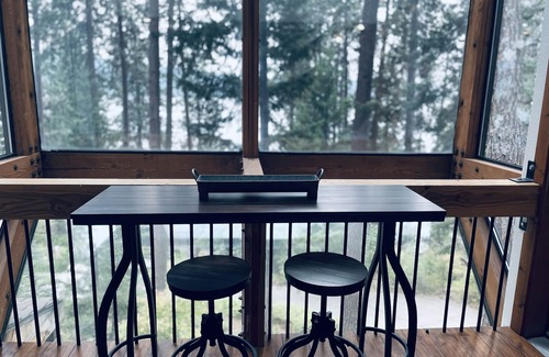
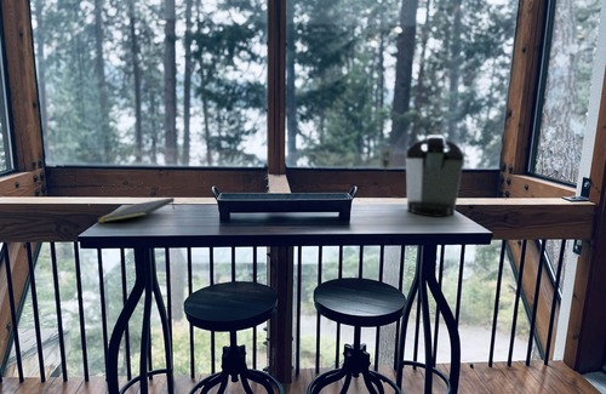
+ notepad (138, 209)
+ coffee maker (417, 172)
